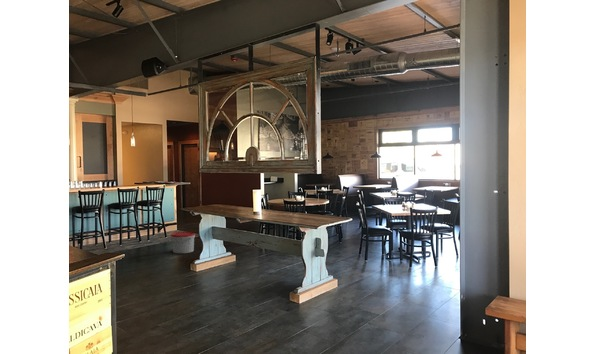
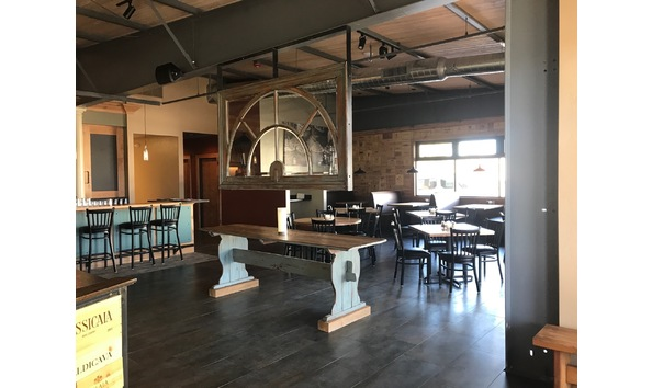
- bucket (183, 242)
